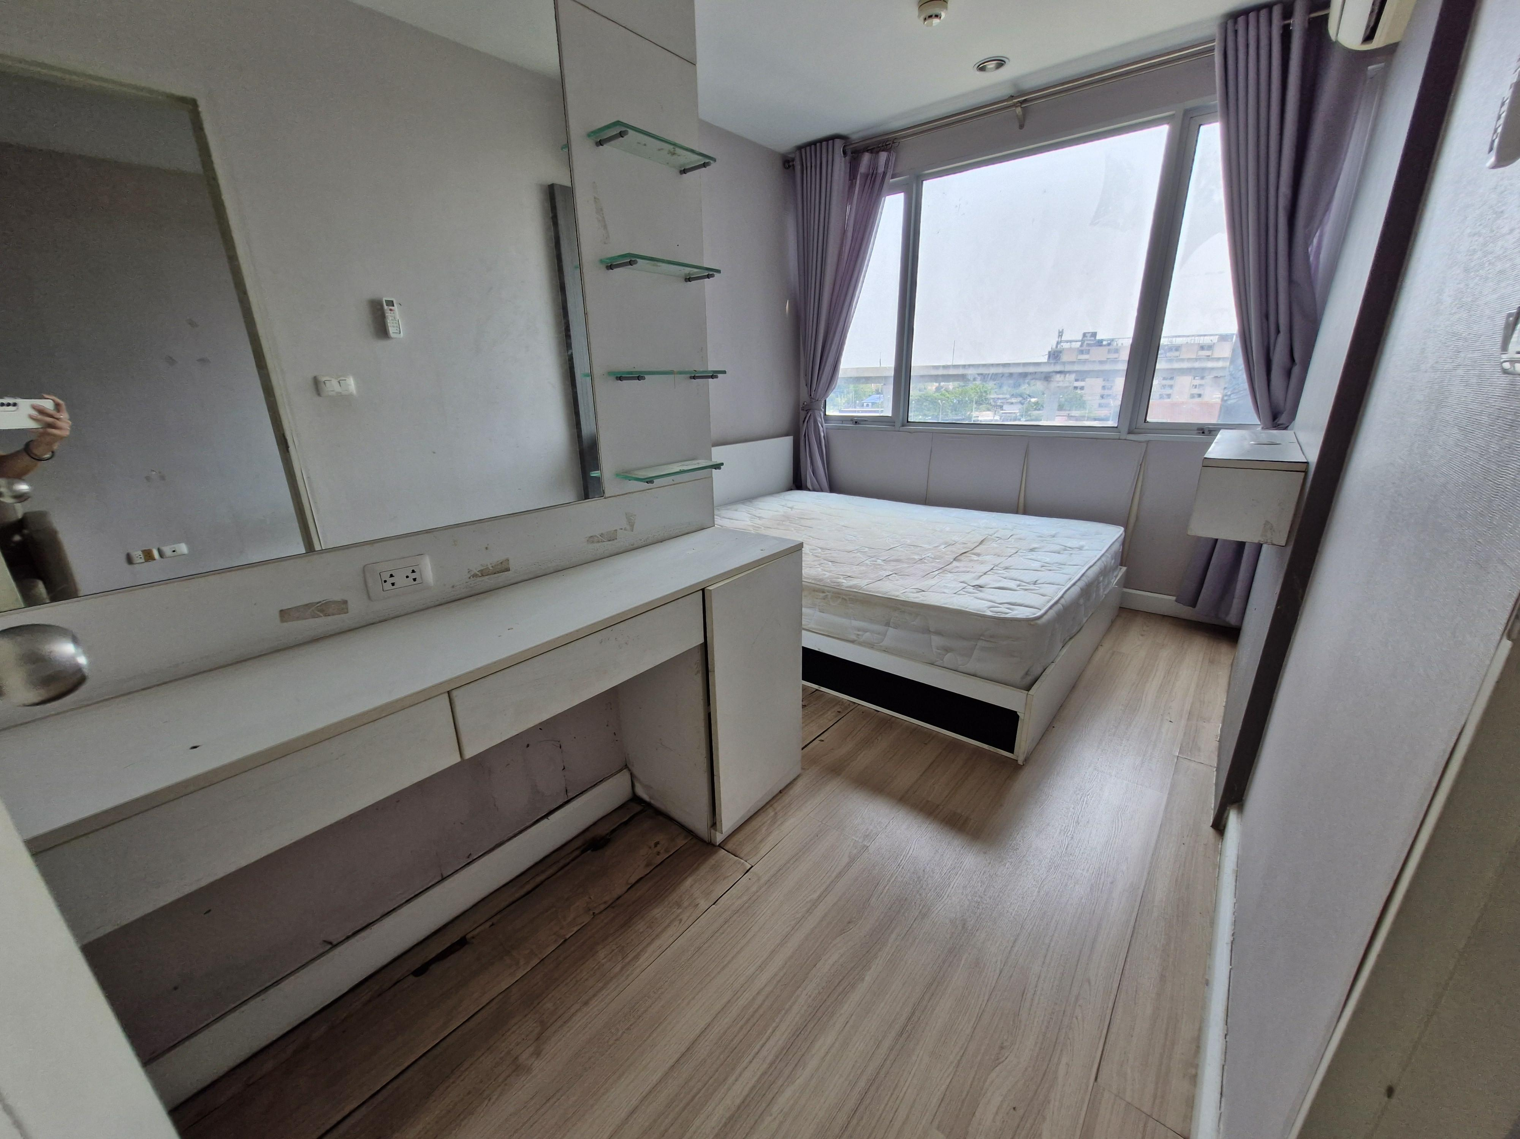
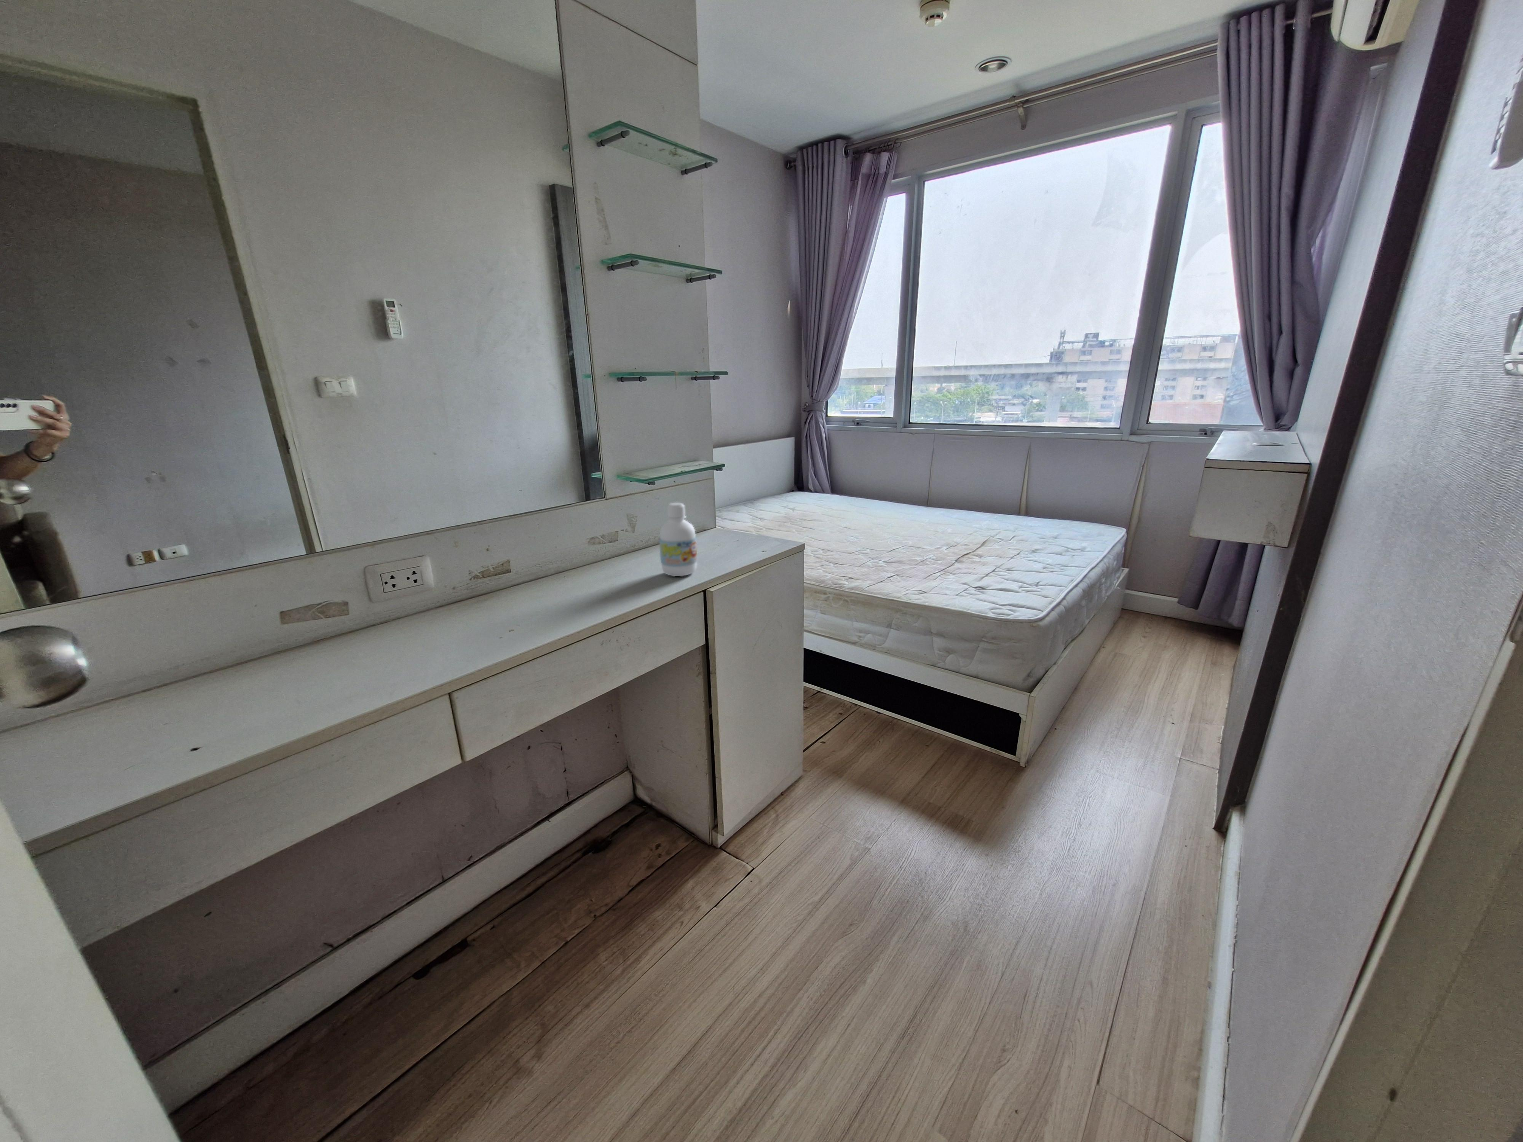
+ bottle (678, 539)
